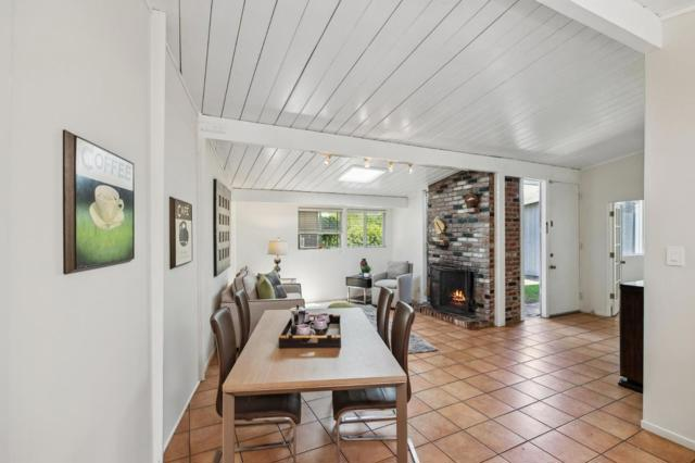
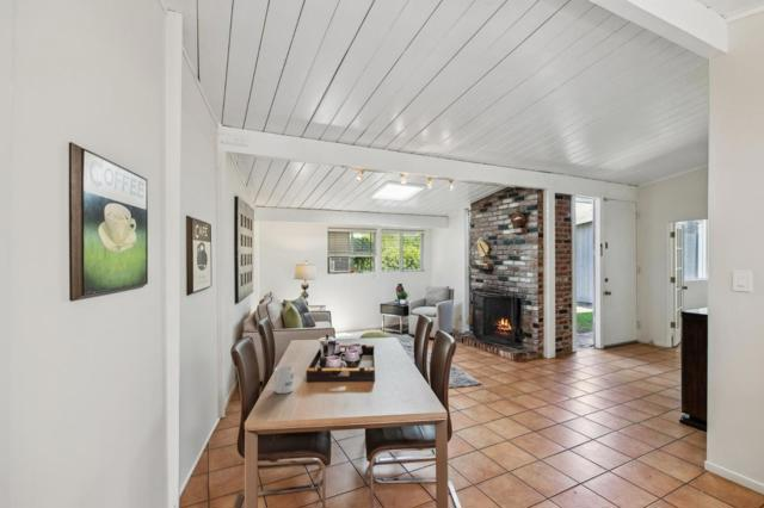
+ mug (282, 379)
